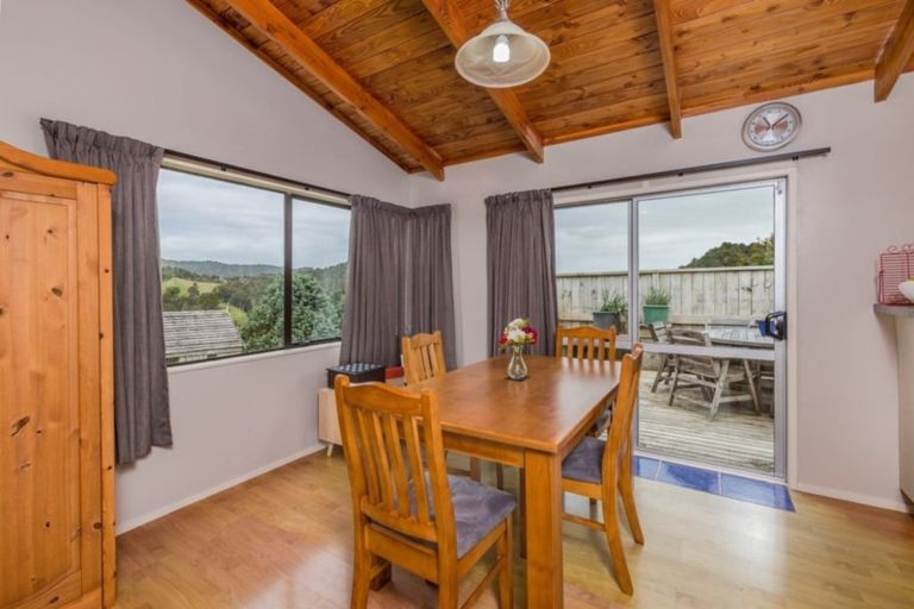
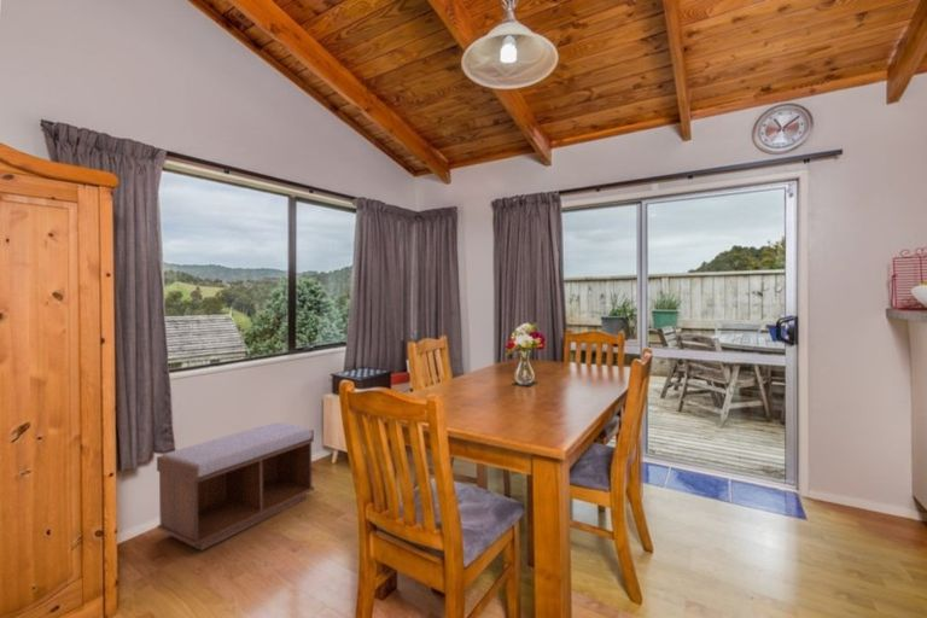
+ bench (243, 477)
